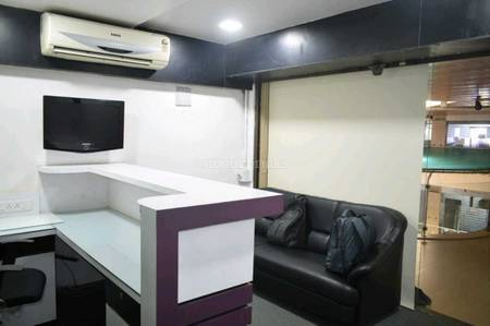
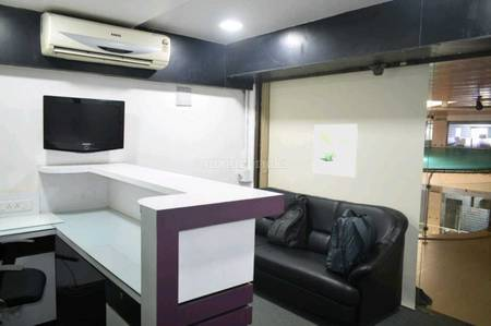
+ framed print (333, 149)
